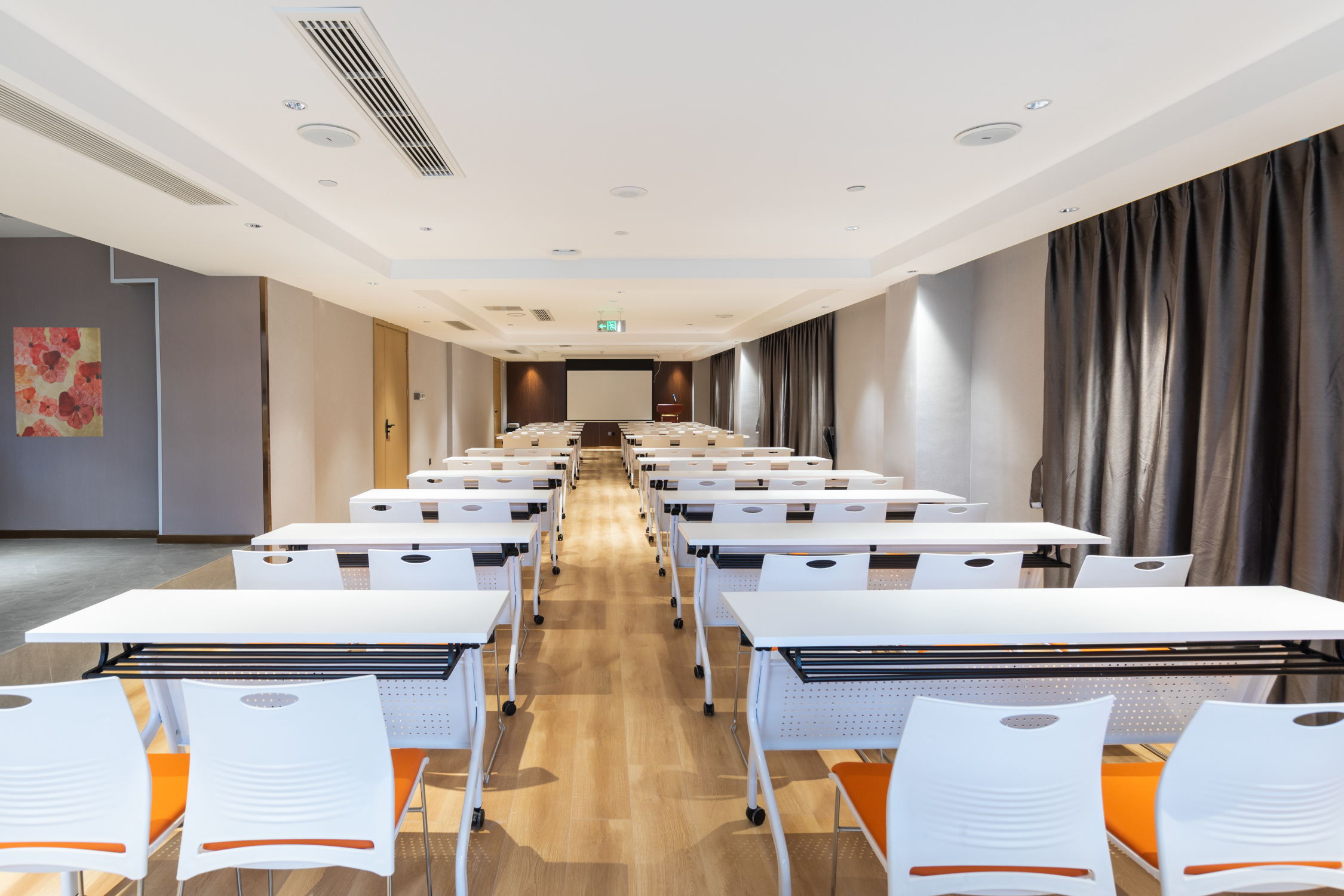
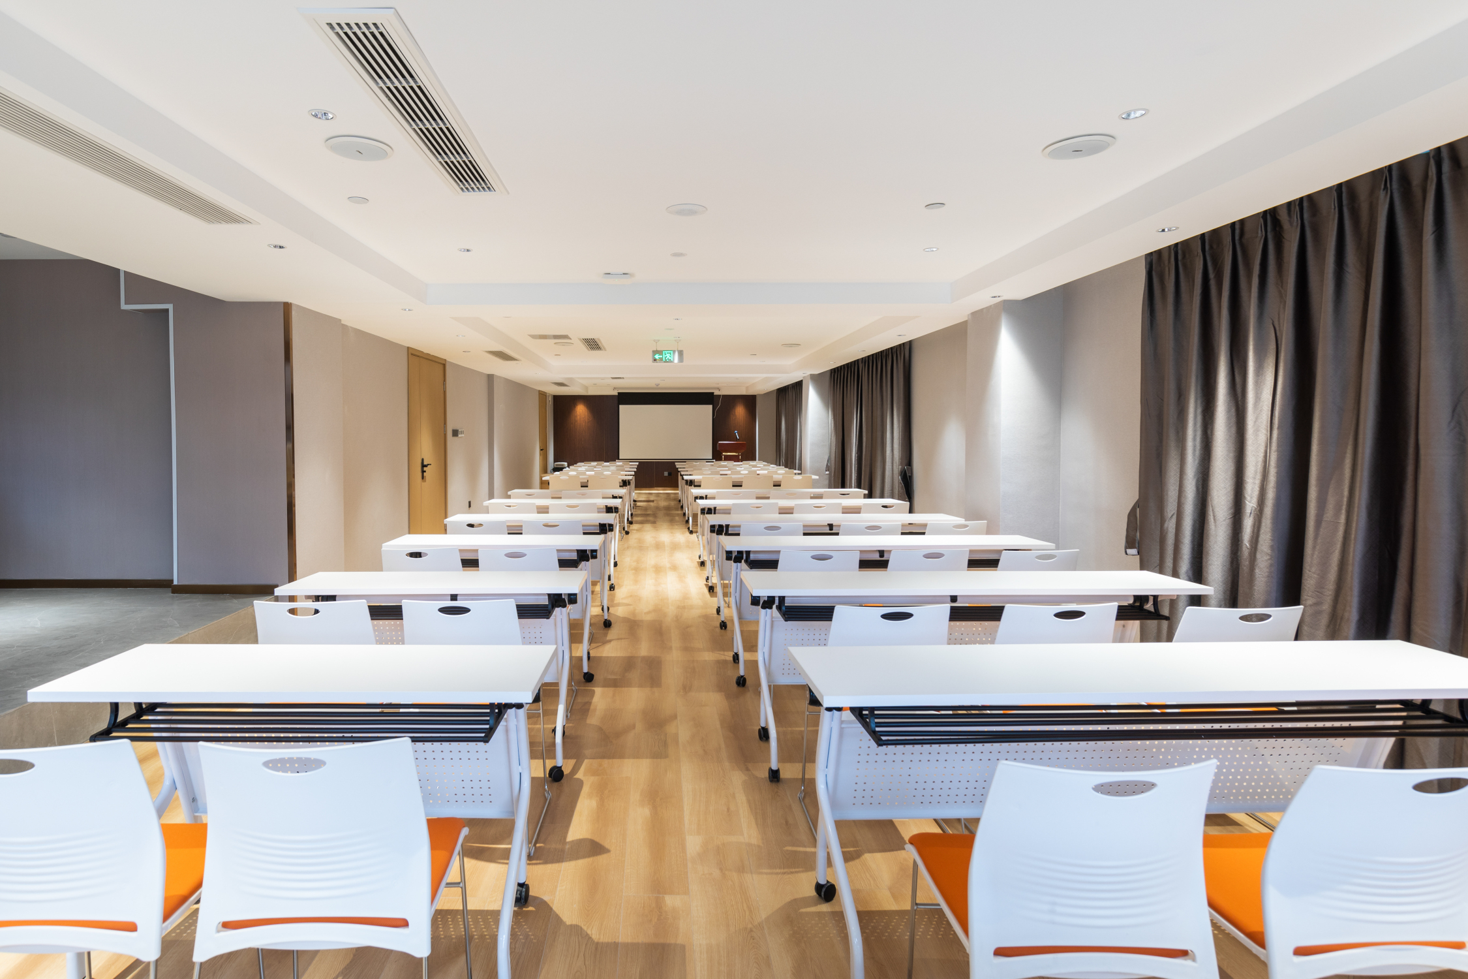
- wall art (58, 382)
